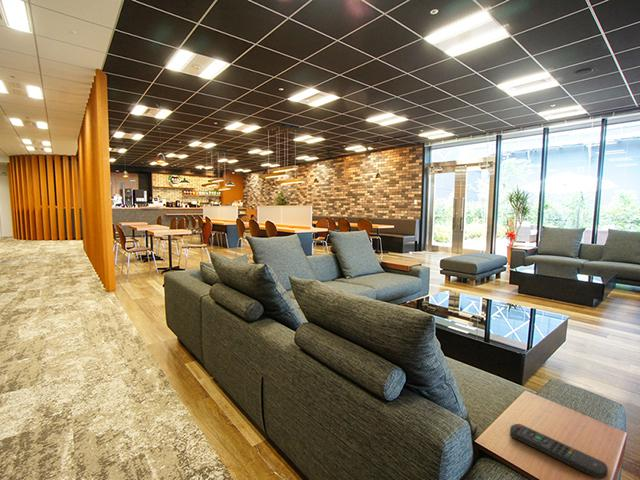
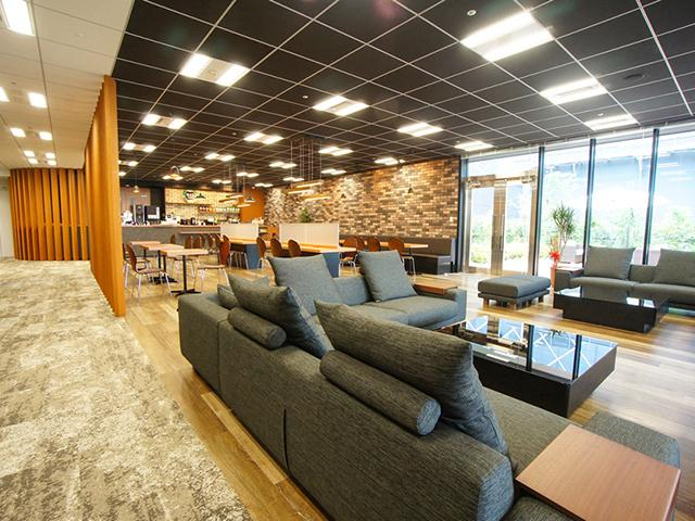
- remote control (554, 448)
